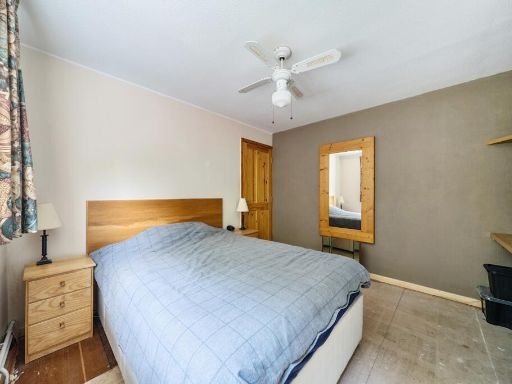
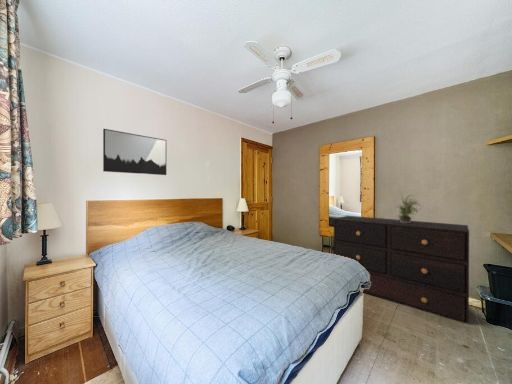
+ dresser (393, 257)
+ potted plant (408, 208)
+ wall art (137, 154)
